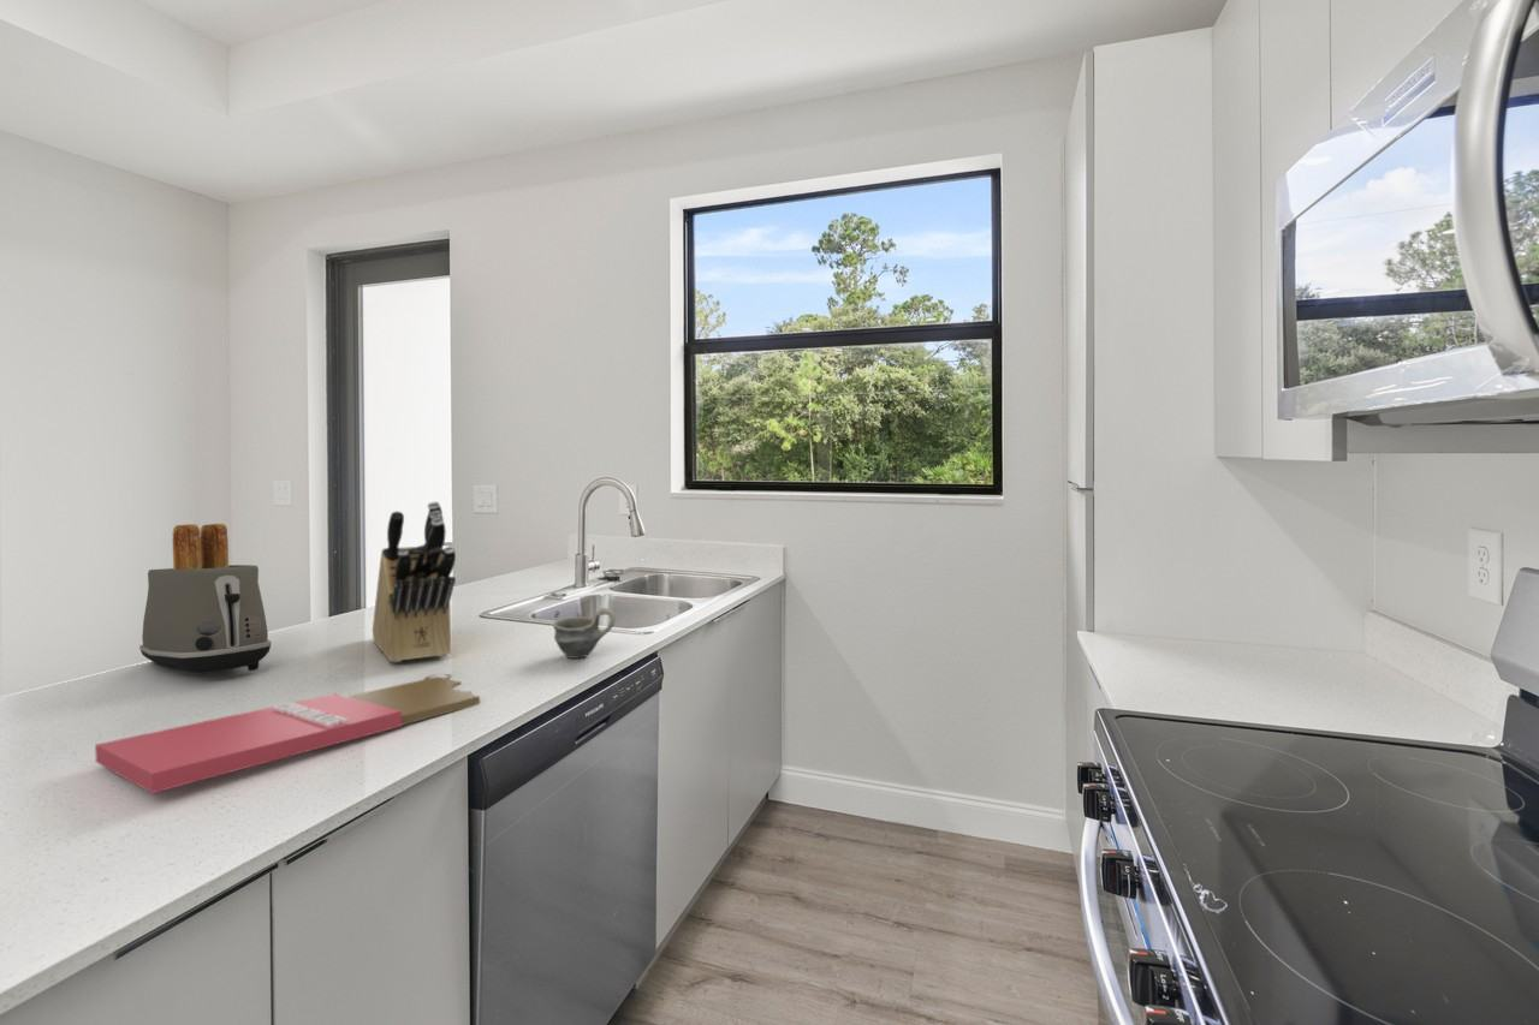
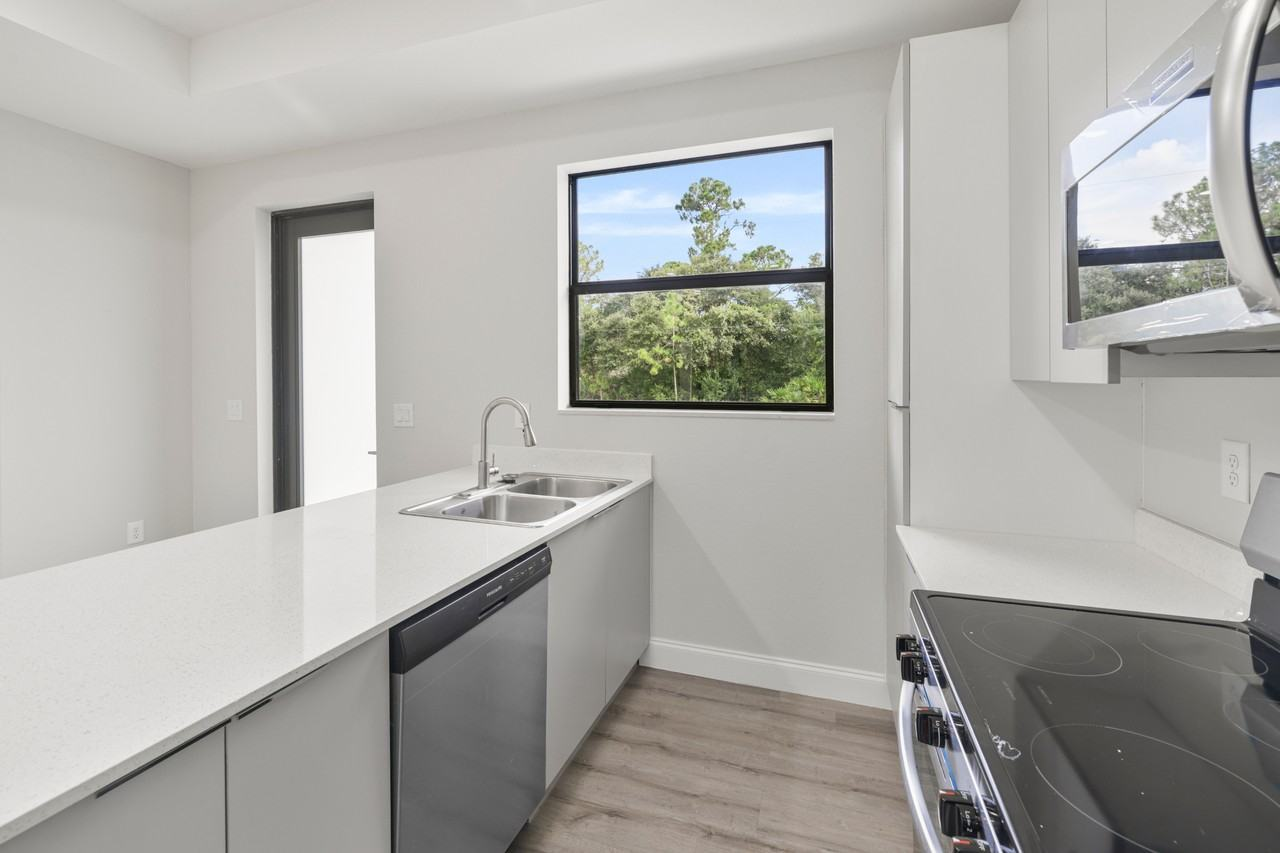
- toaster (203, 595)
- knife block (411, 577)
- cutting board (332, 714)
- cup (581, 632)
